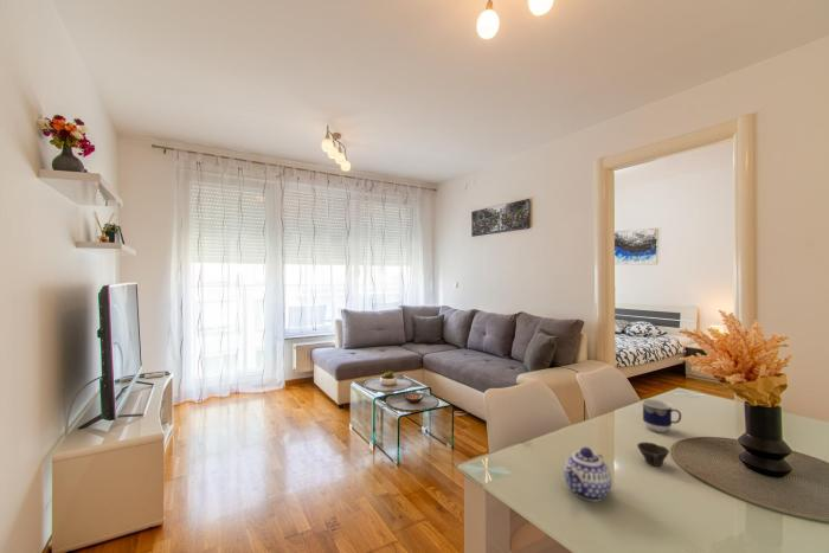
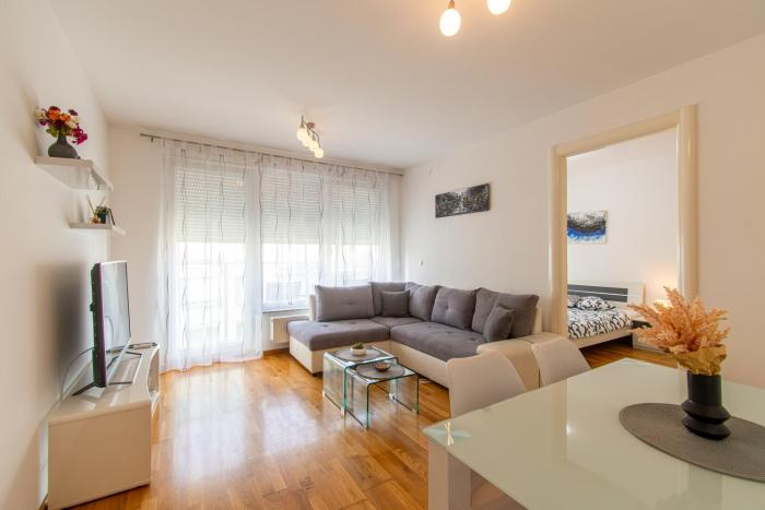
- cup (653, 456)
- cup (661, 417)
- teapot (586, 470)
